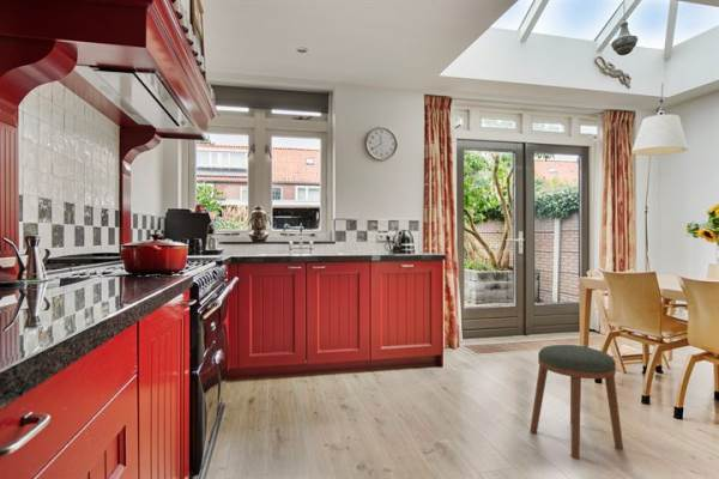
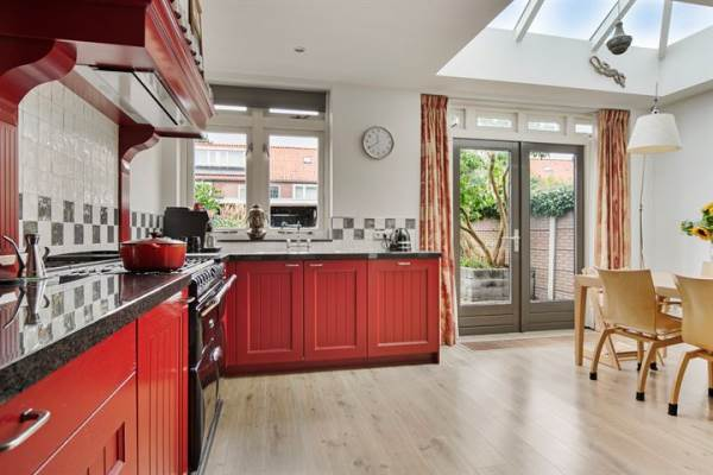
- stool (574, 394)
